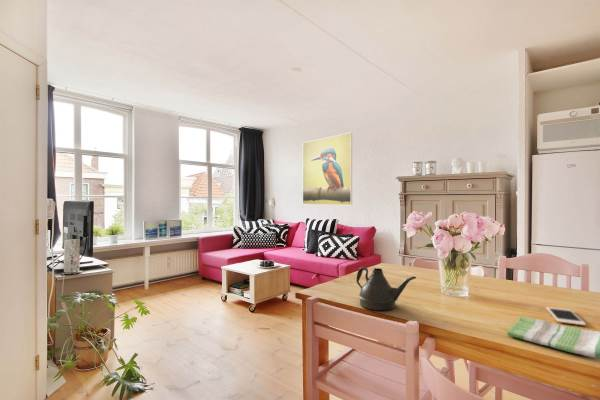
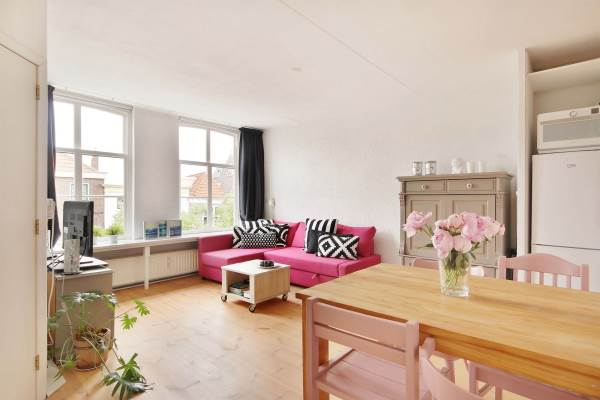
- dish towel (557, 334)
- teapot (384, 288)
- cell phone (564, 315)
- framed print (325, 171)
